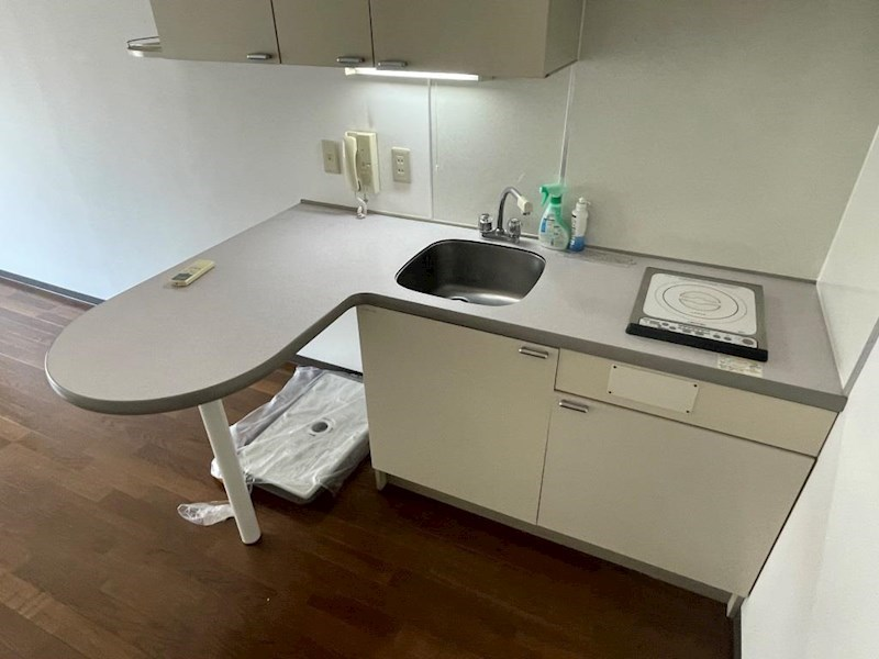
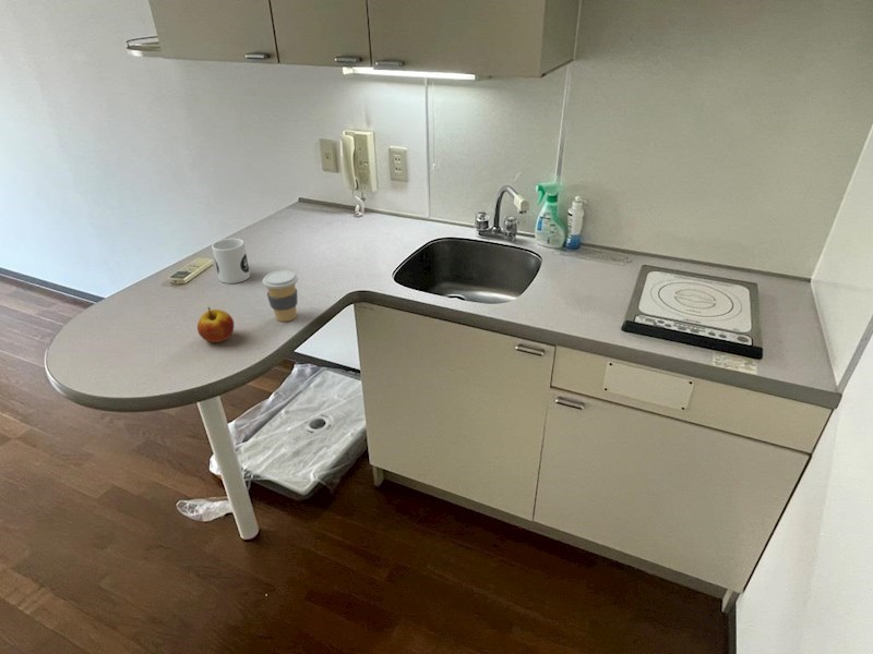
+ mug (232, 257)
+ apple (215, 323)
+ coffee cup (283, 296)
